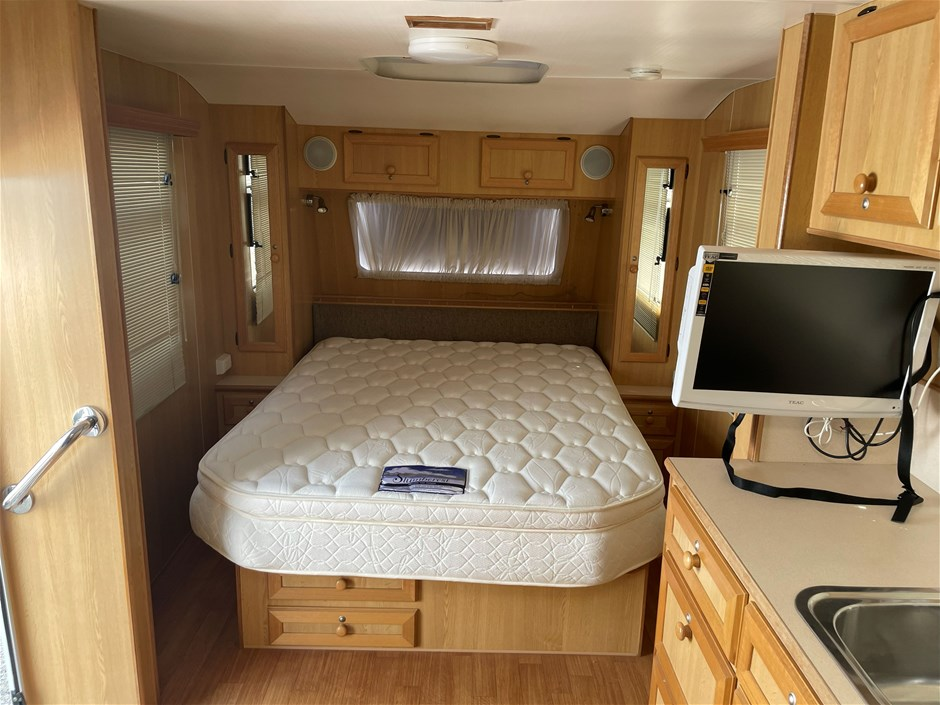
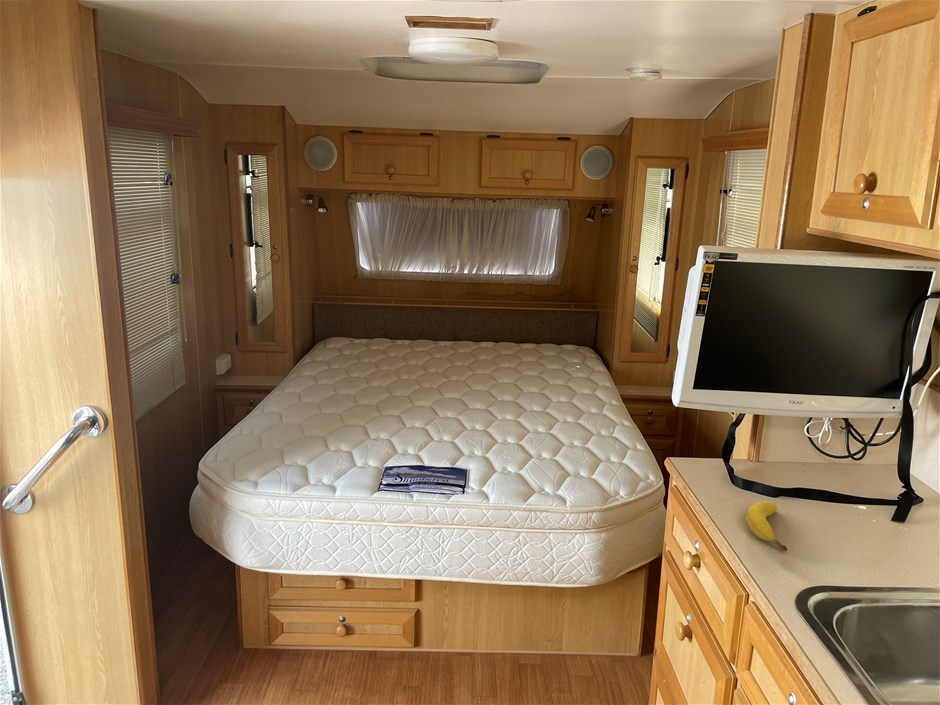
+ fruit (765, 517)
